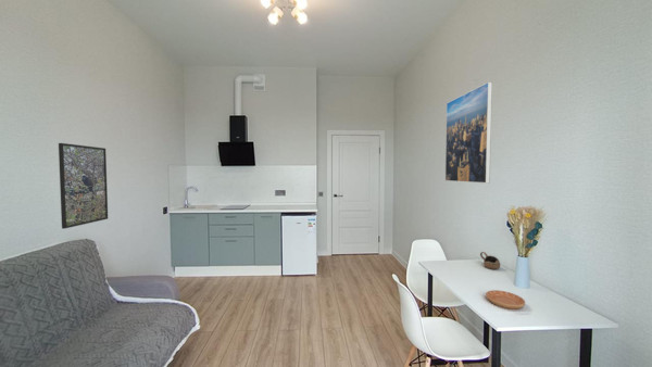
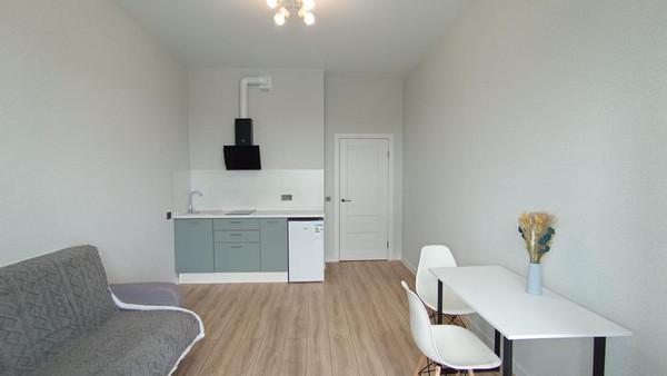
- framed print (465, 138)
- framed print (85, 185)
- saucer (504, 300)
- cup (490, 261)
